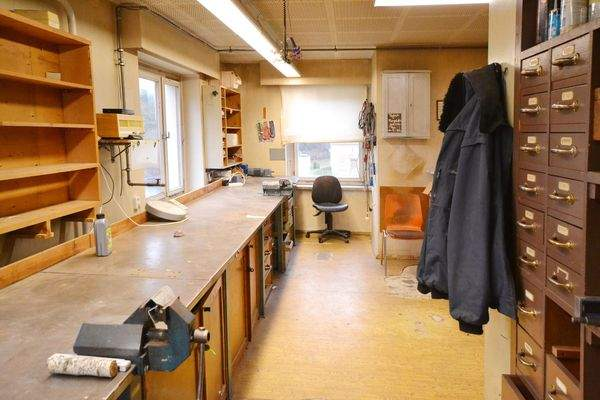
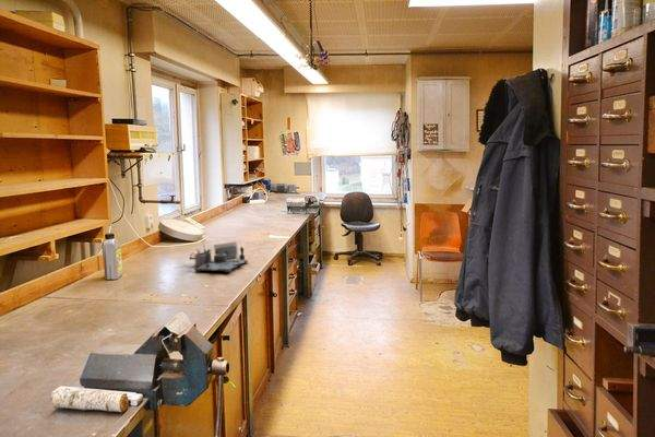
+ desk organizer (221, 252)
